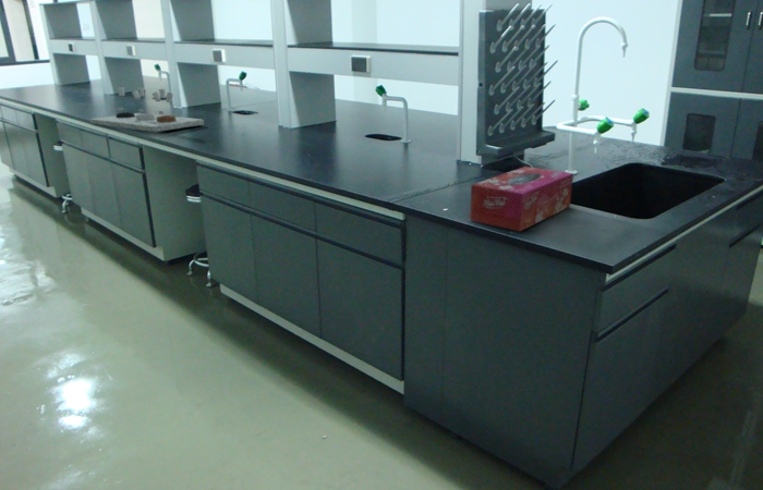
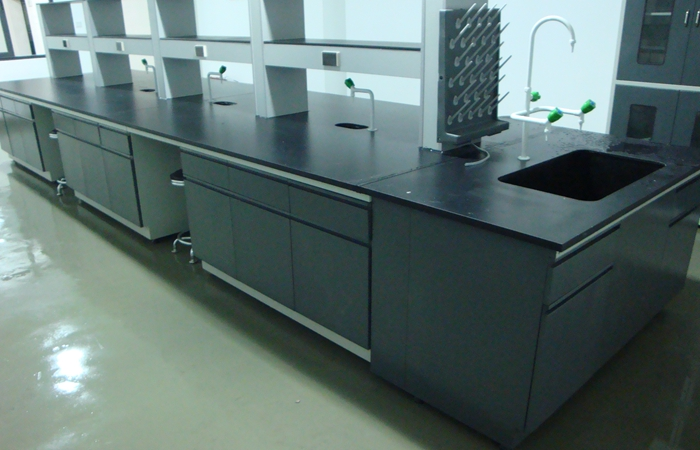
- laboratory equipment (143, 109)
- tissue box (522, 196)
